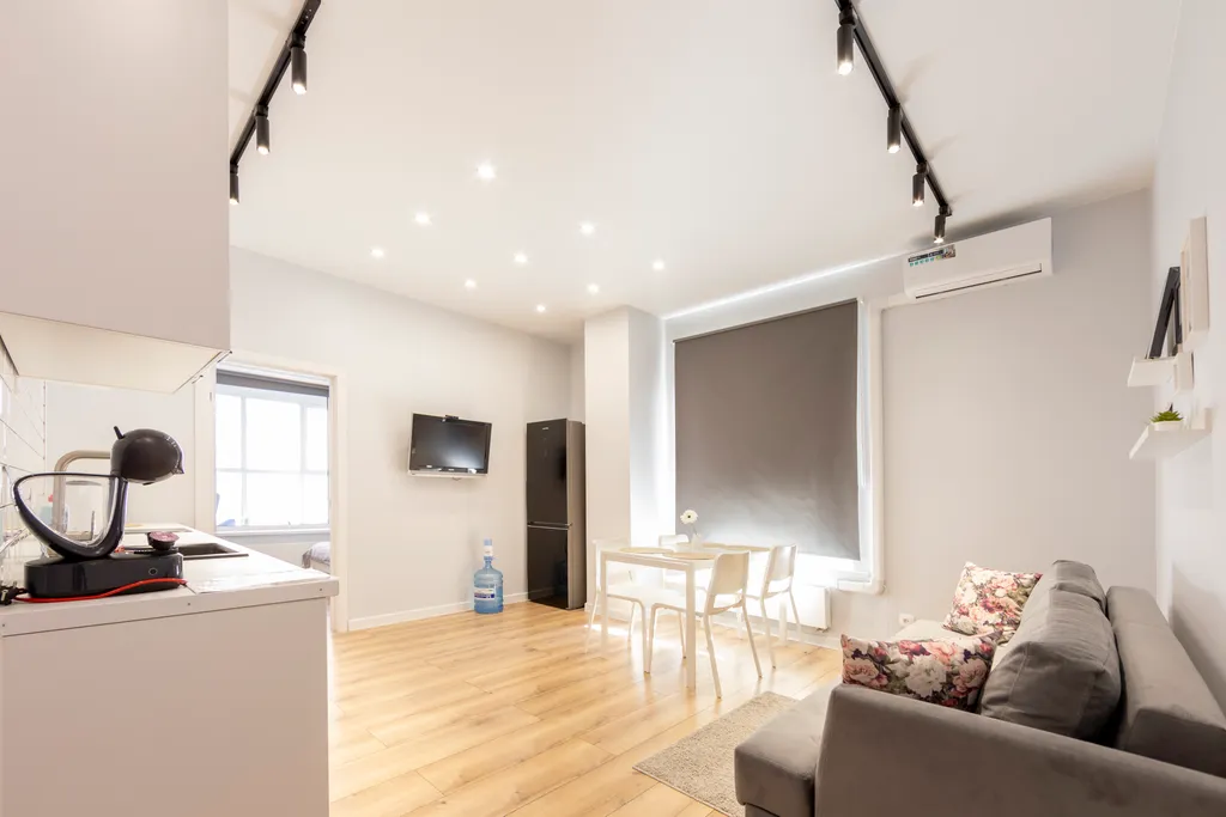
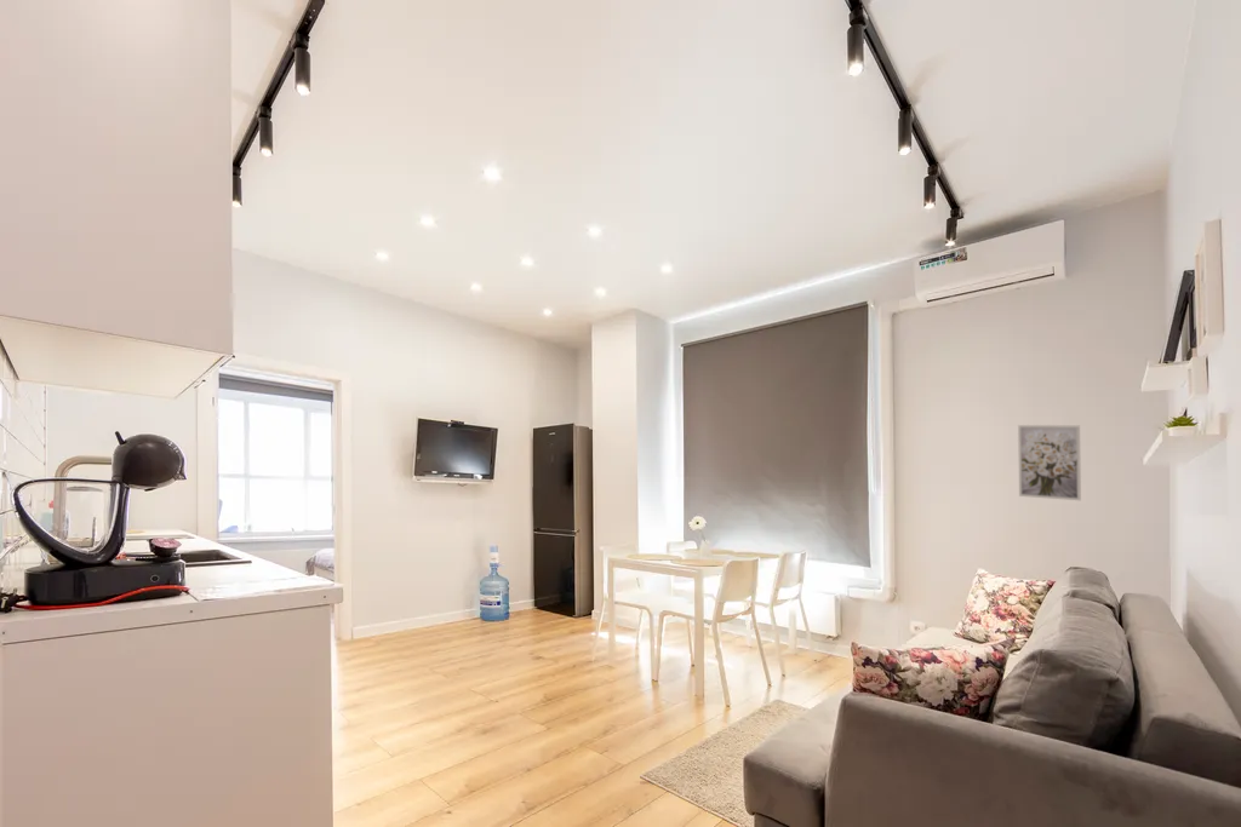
+ wall art (1048, 461)
